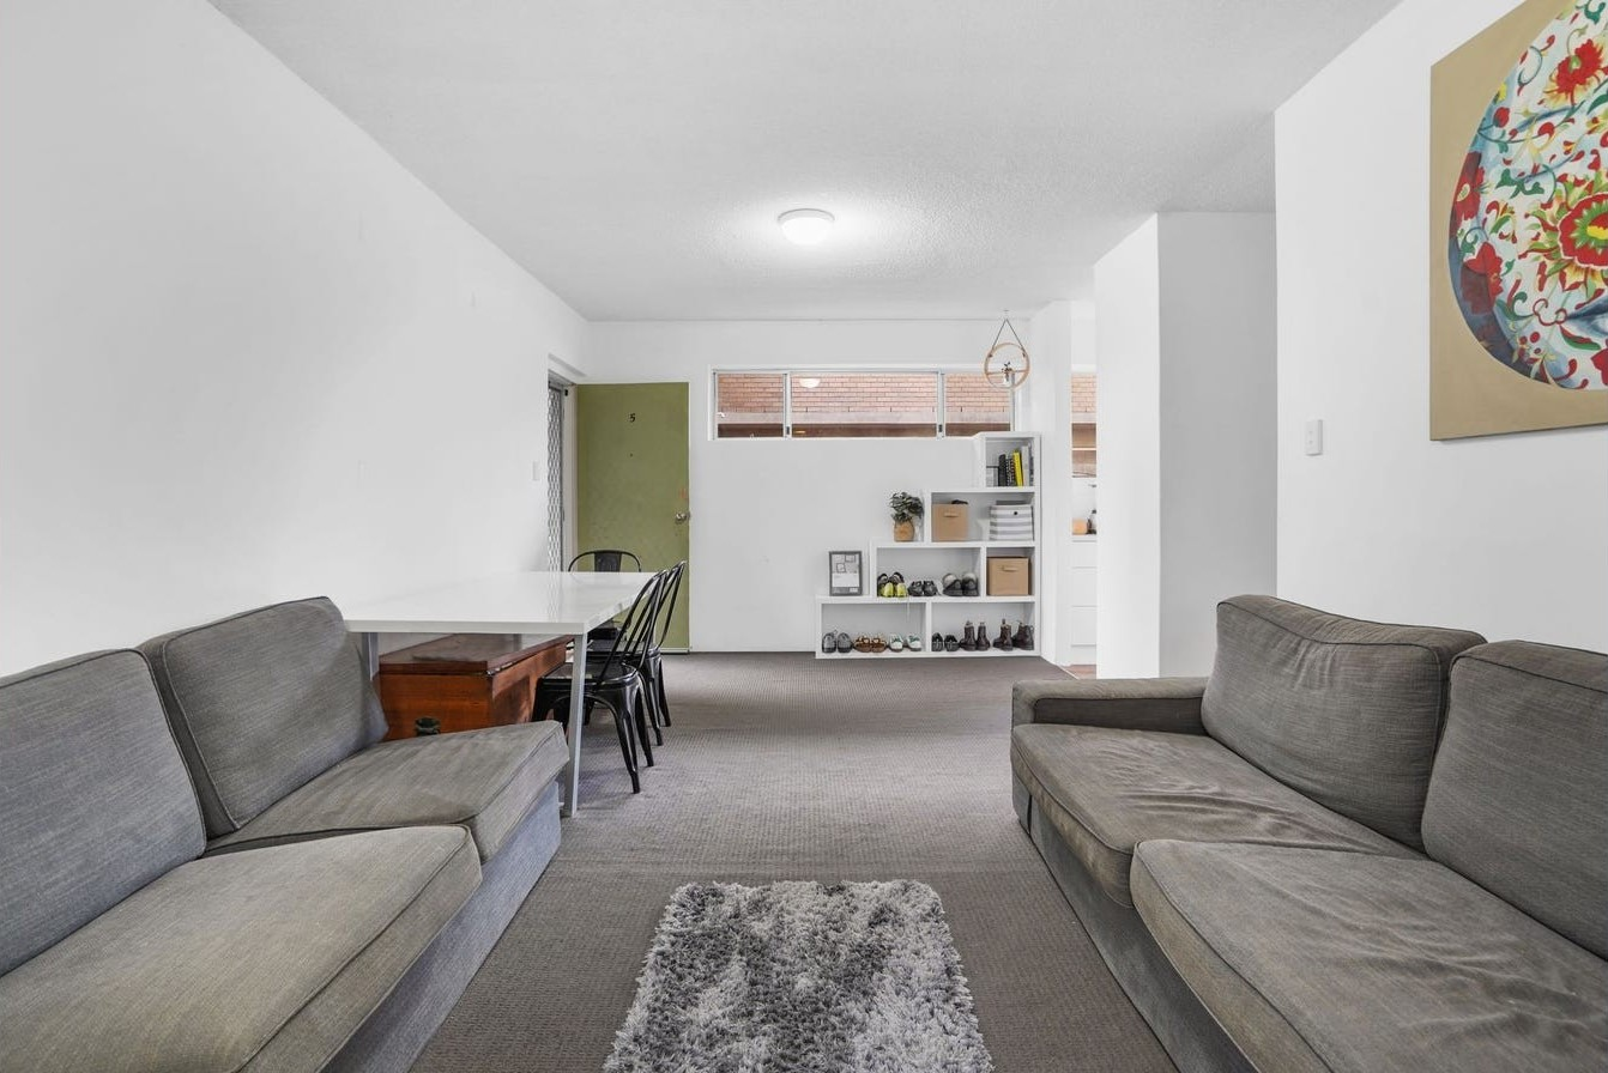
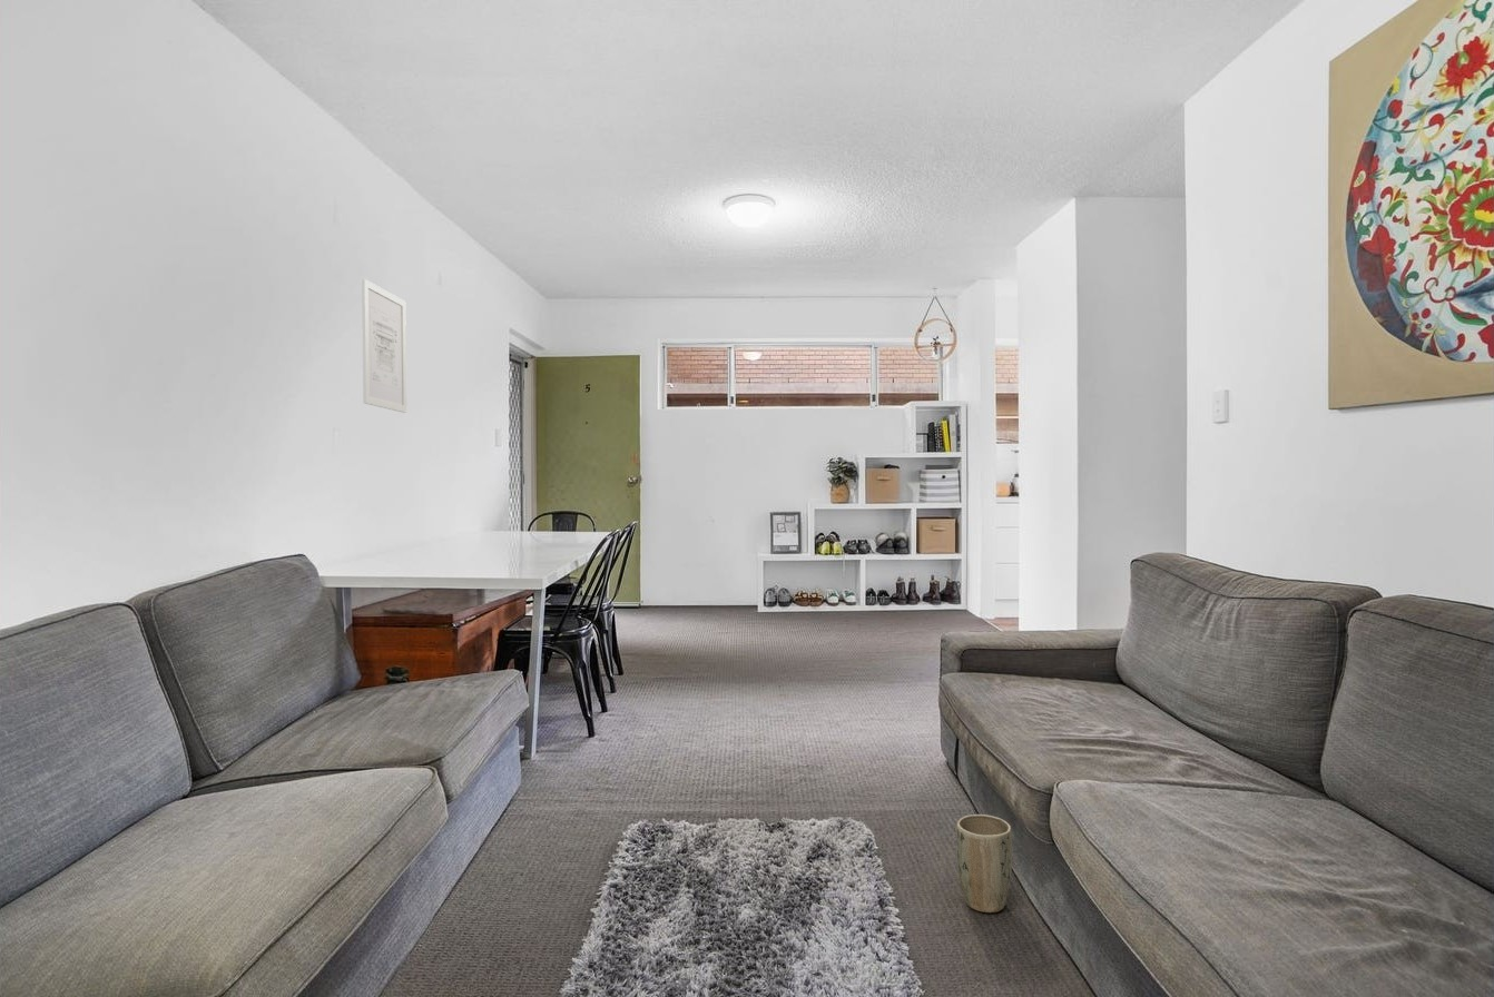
+ wall art (385, 349)
+ plant pot (984, 863)
